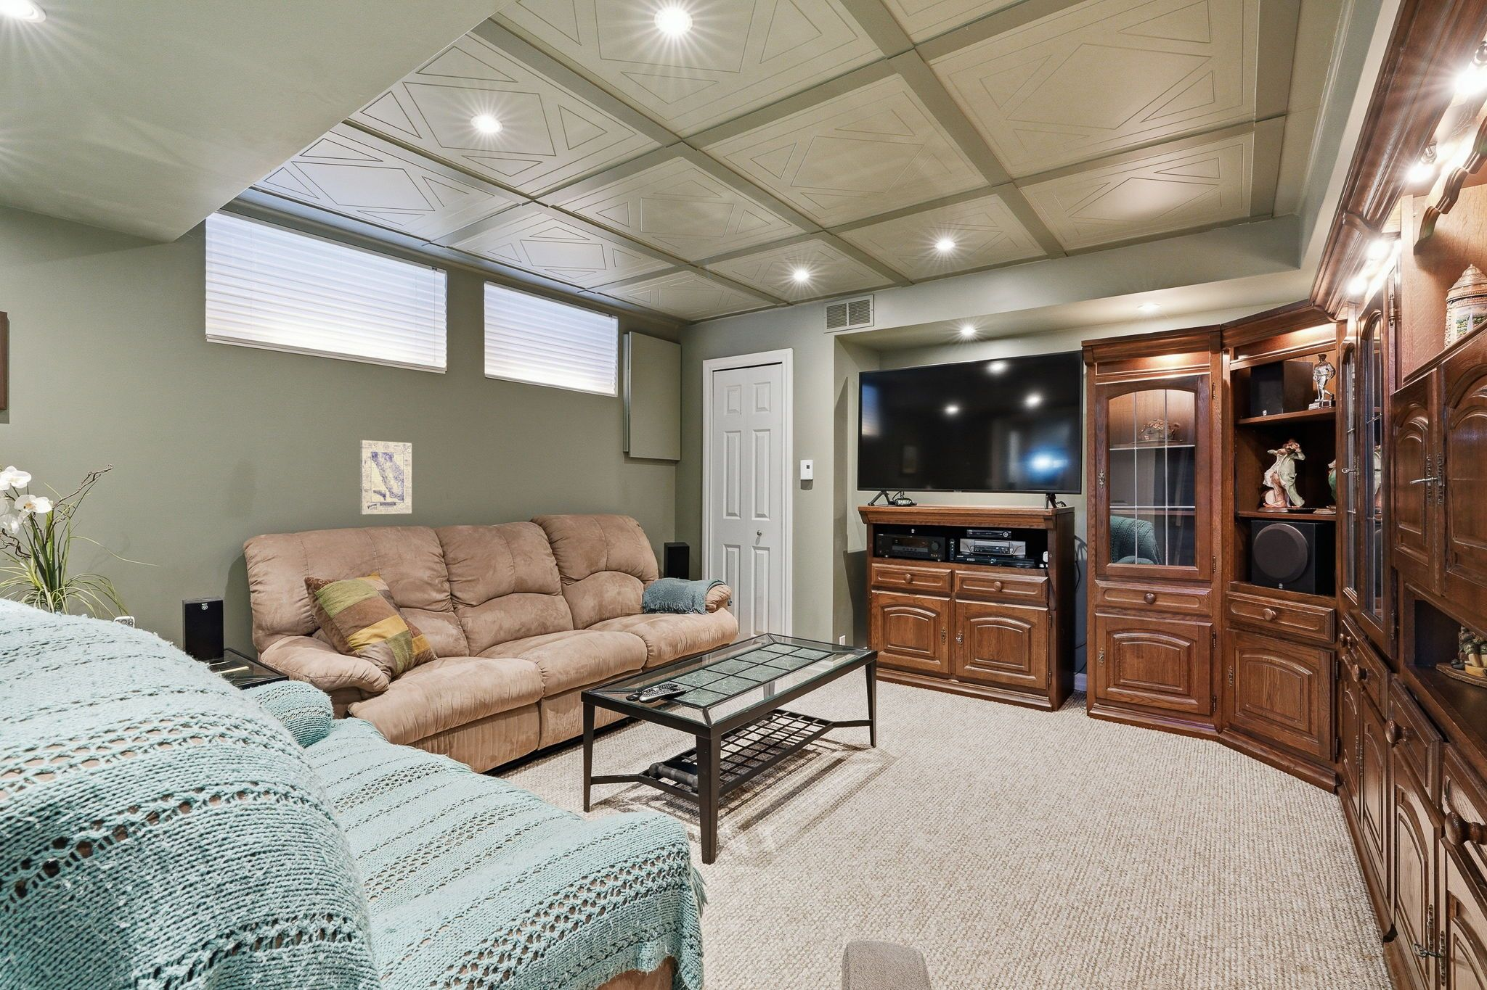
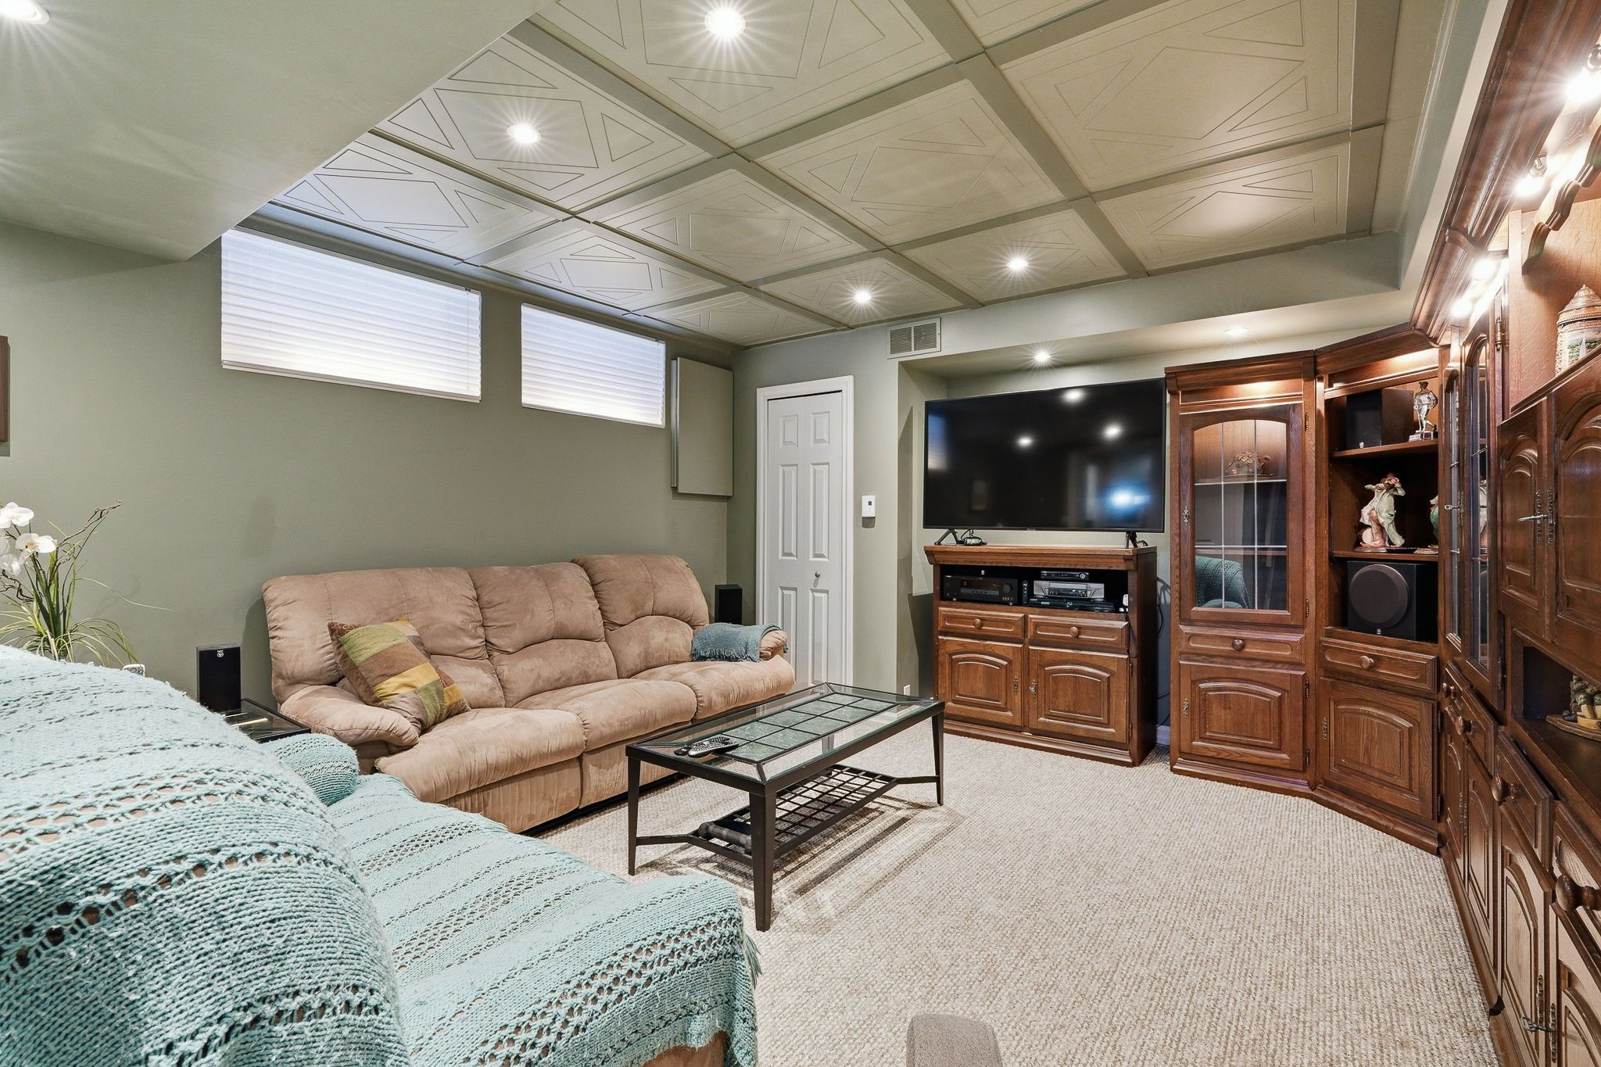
- wall art (386, 477)
